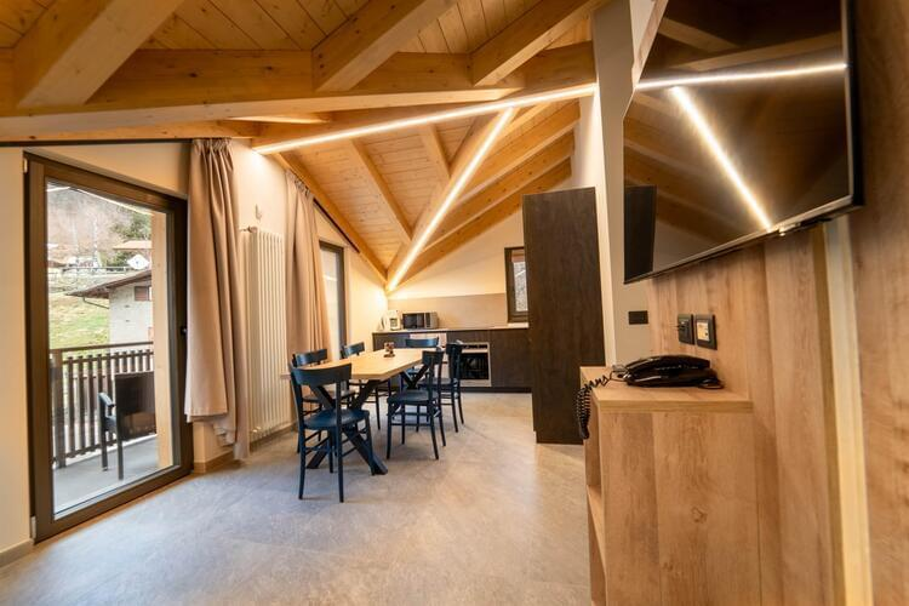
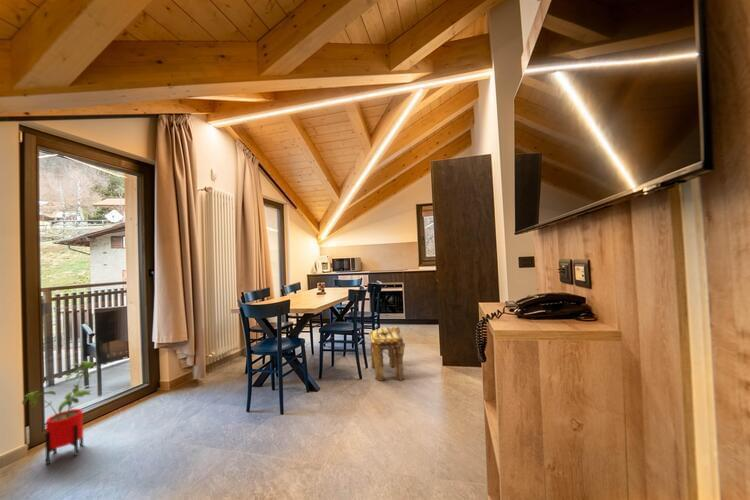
+ house plant (69, 408)
+ stool (386, 349)
